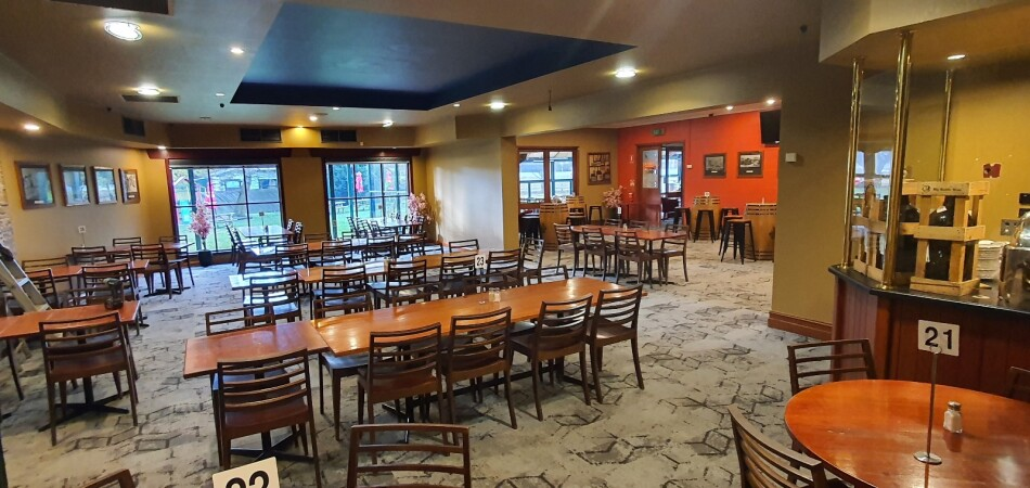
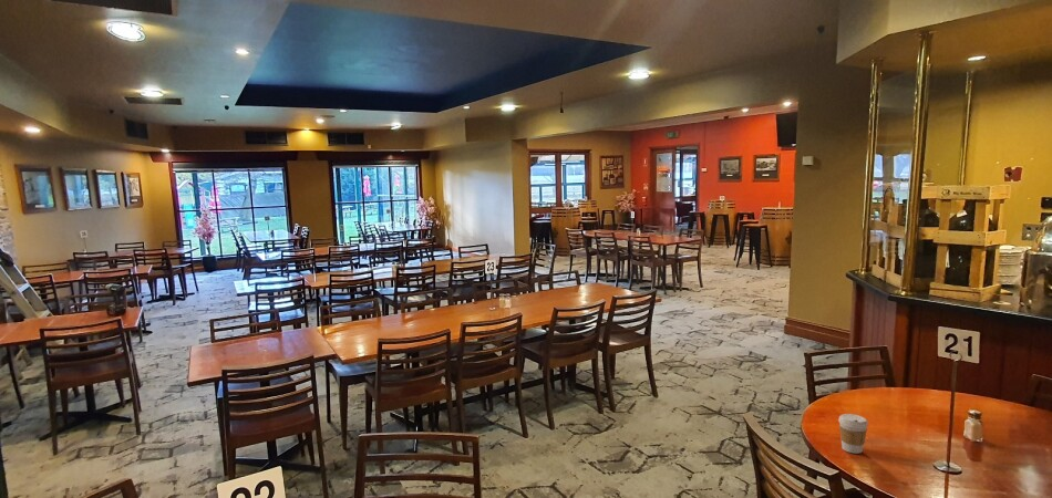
+ coffee cup (853, 433)
